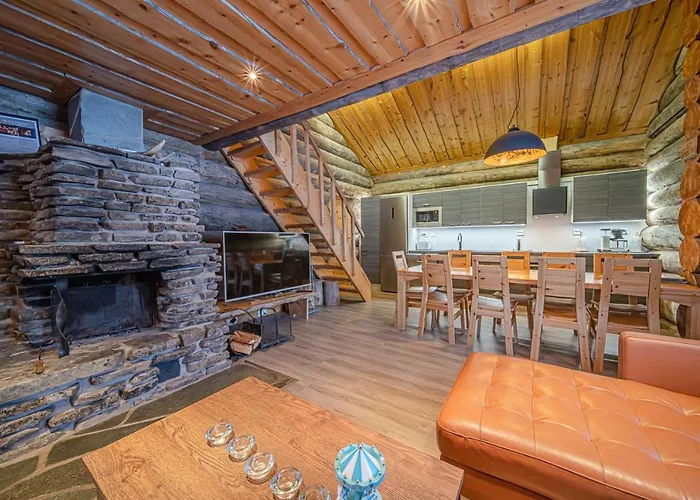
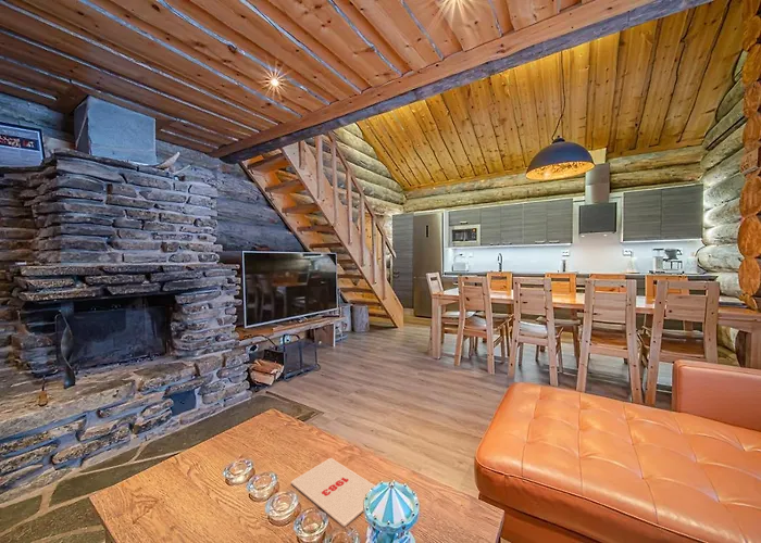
+ magazine (336, 487)
